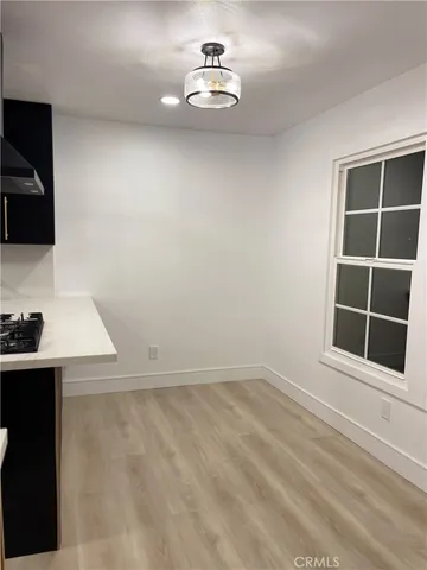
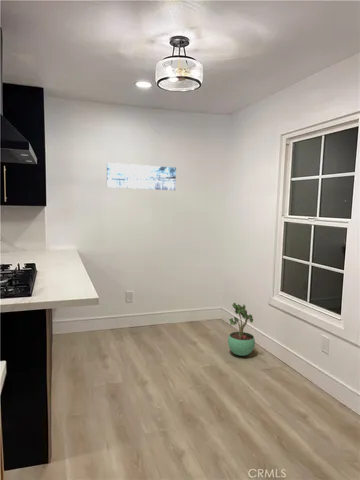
+ wall art (142, 177)
+ potted plant (242, 329)
